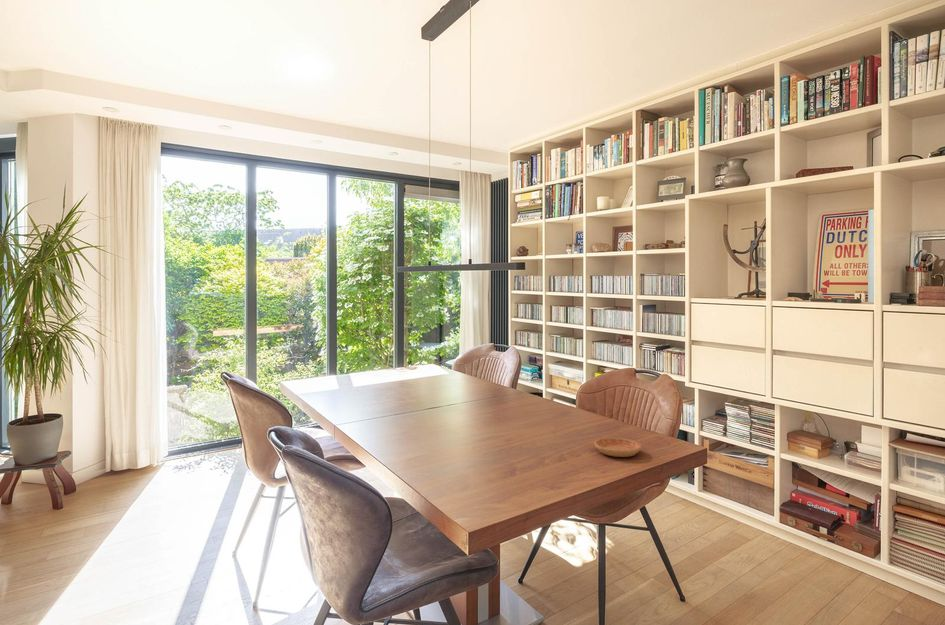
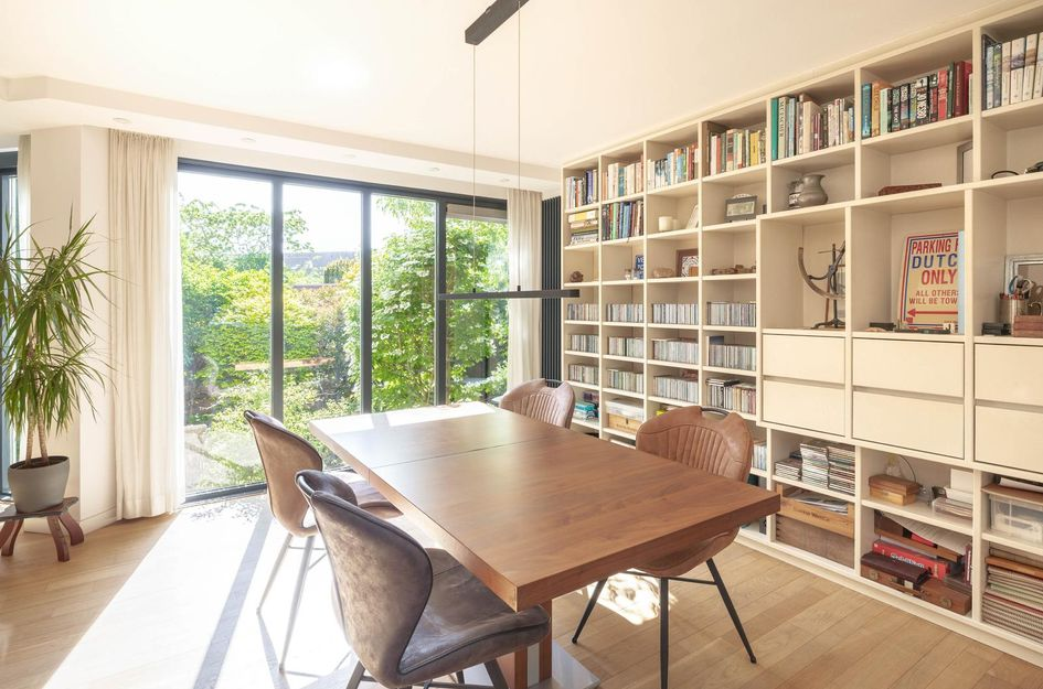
- saucer (617, 447)
